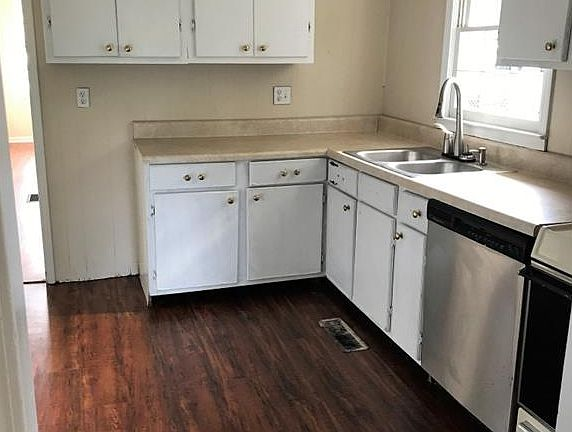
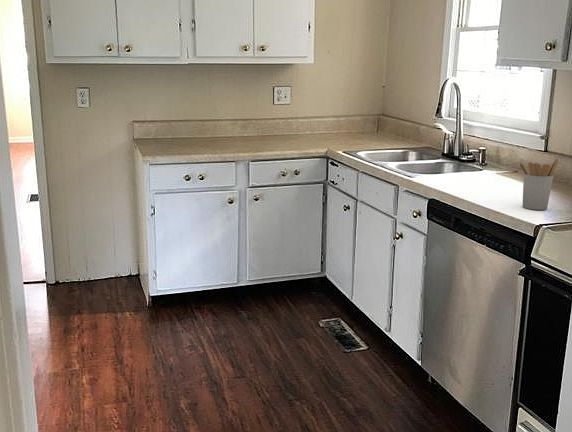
+ utensil holder (537, 183)
